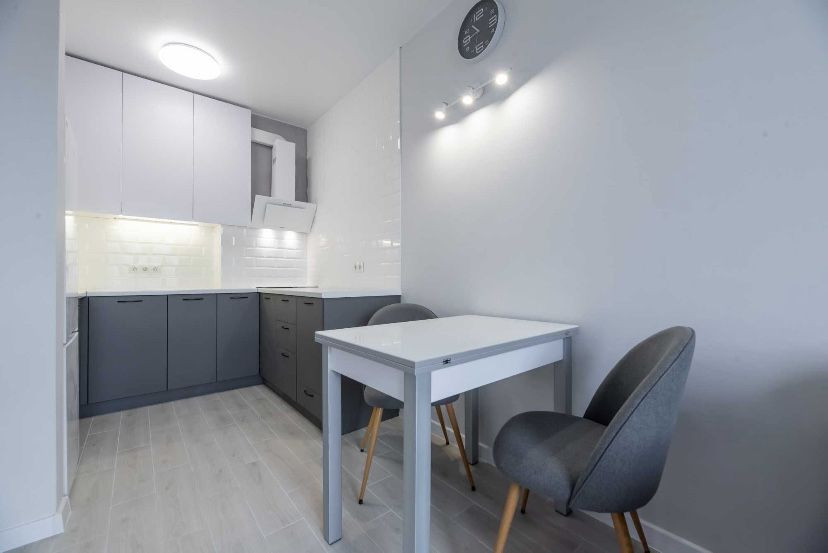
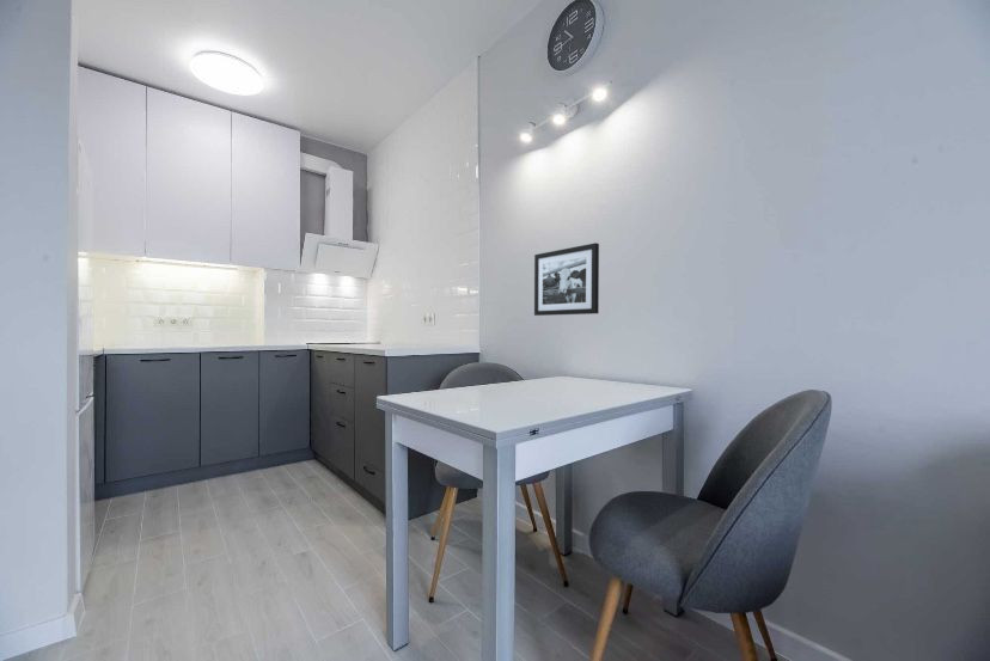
+ picture frame (563, 281)
